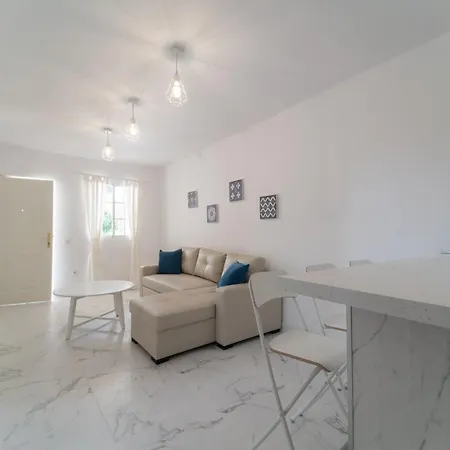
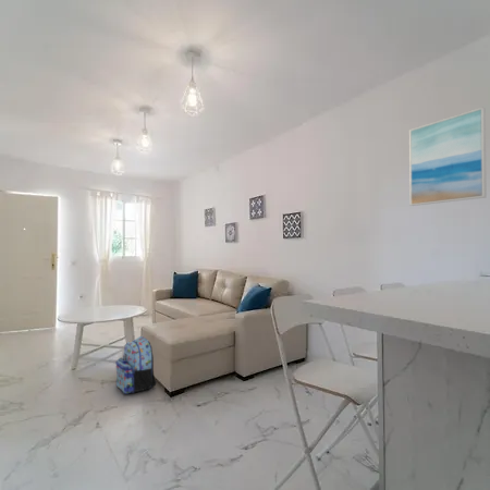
+ wall art (444, 160)
+ backpack (135, 362)
